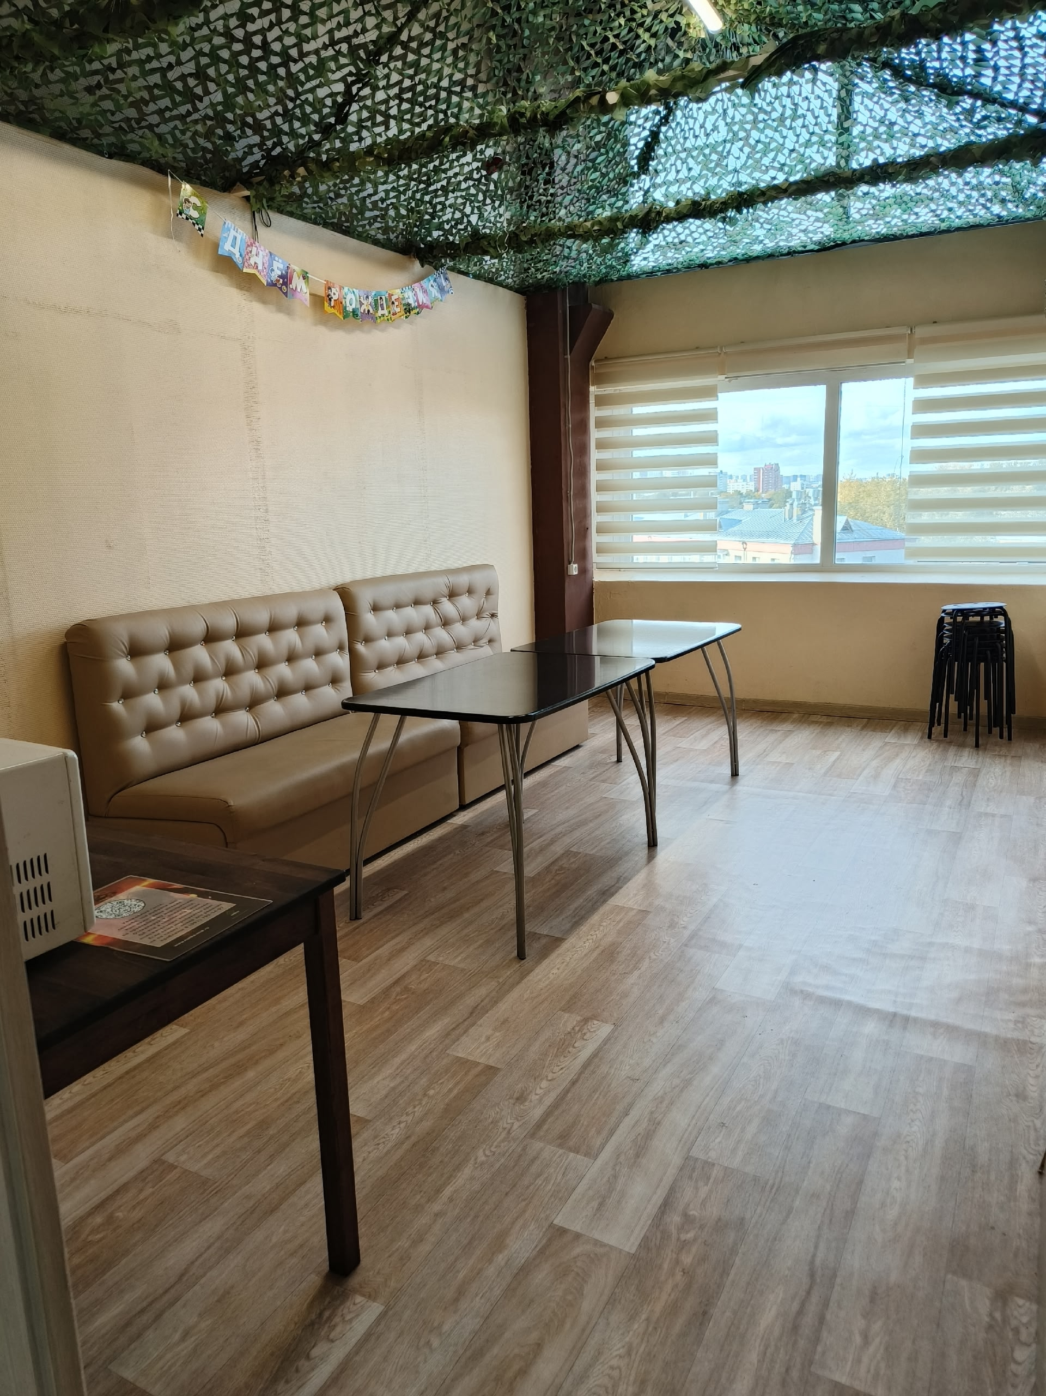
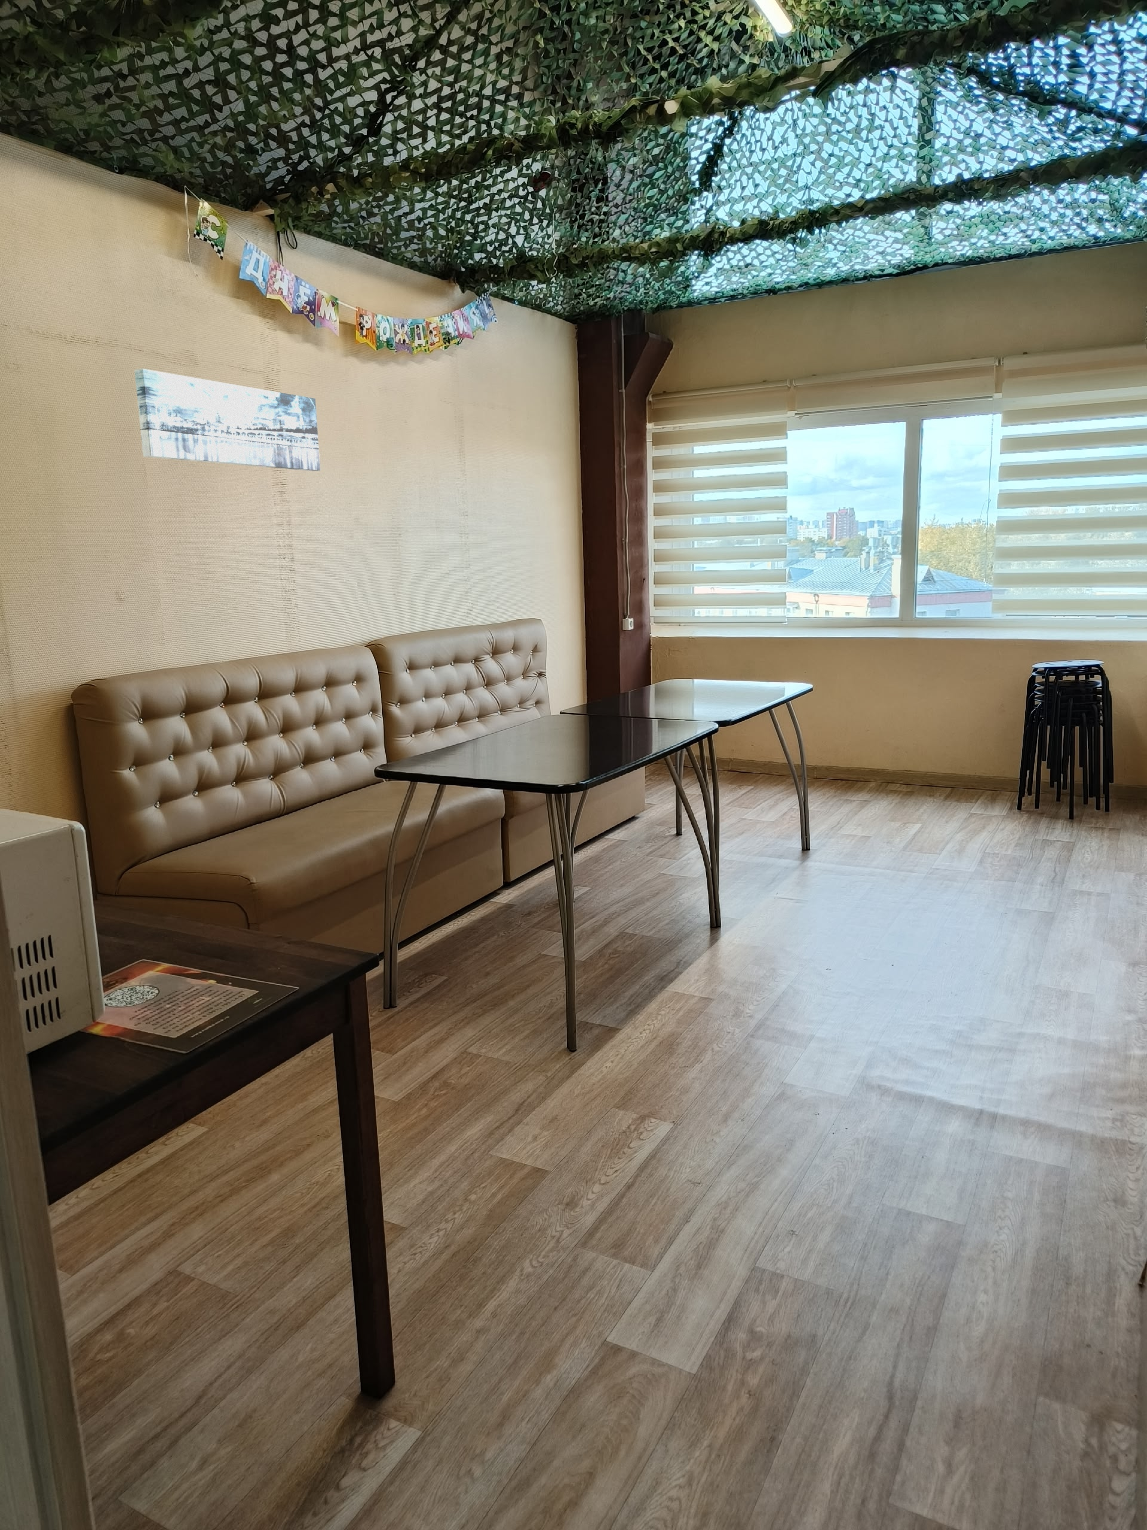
+ wall art (236, 425)
